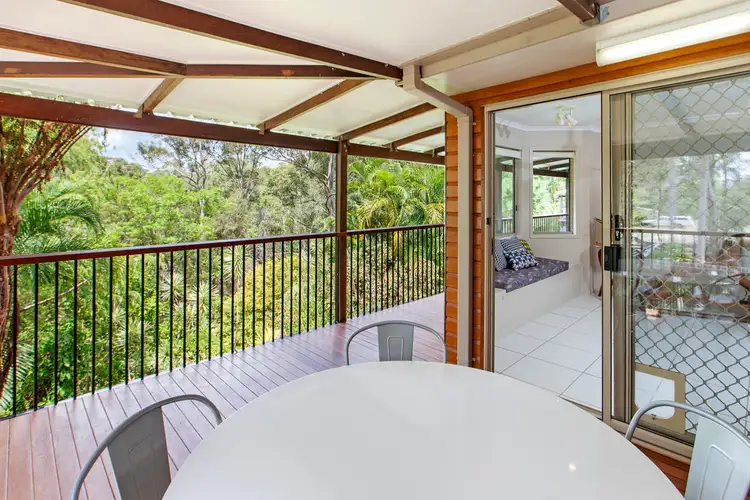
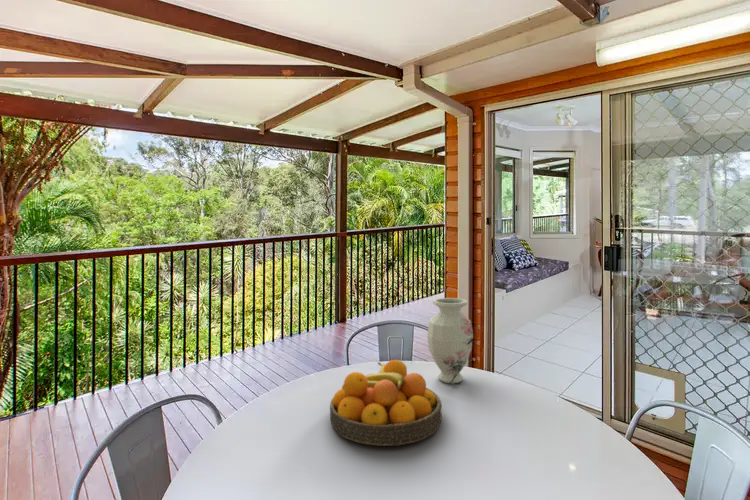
+ fruit bowl (385, 393)
+ vase (450, 340)
